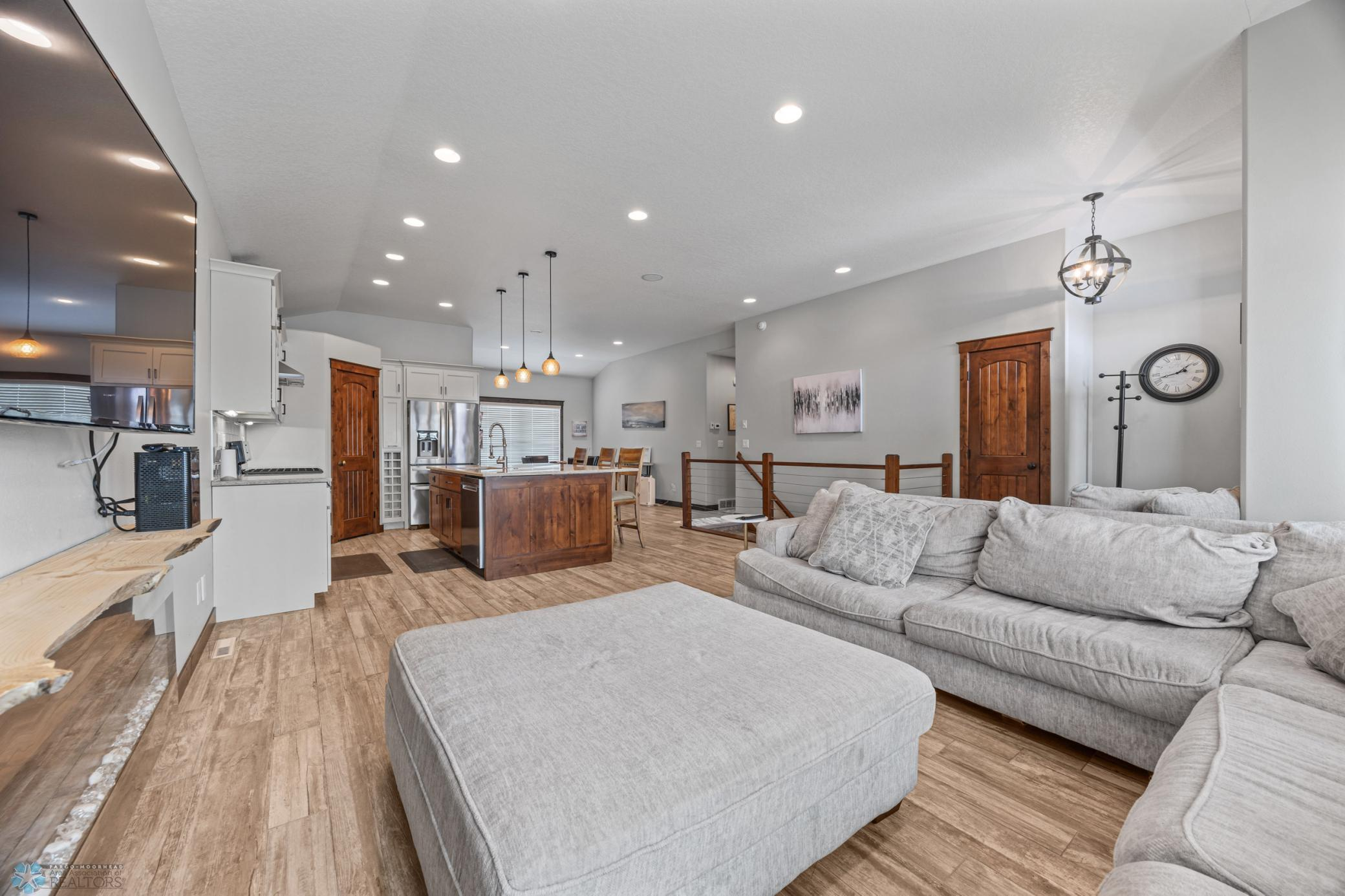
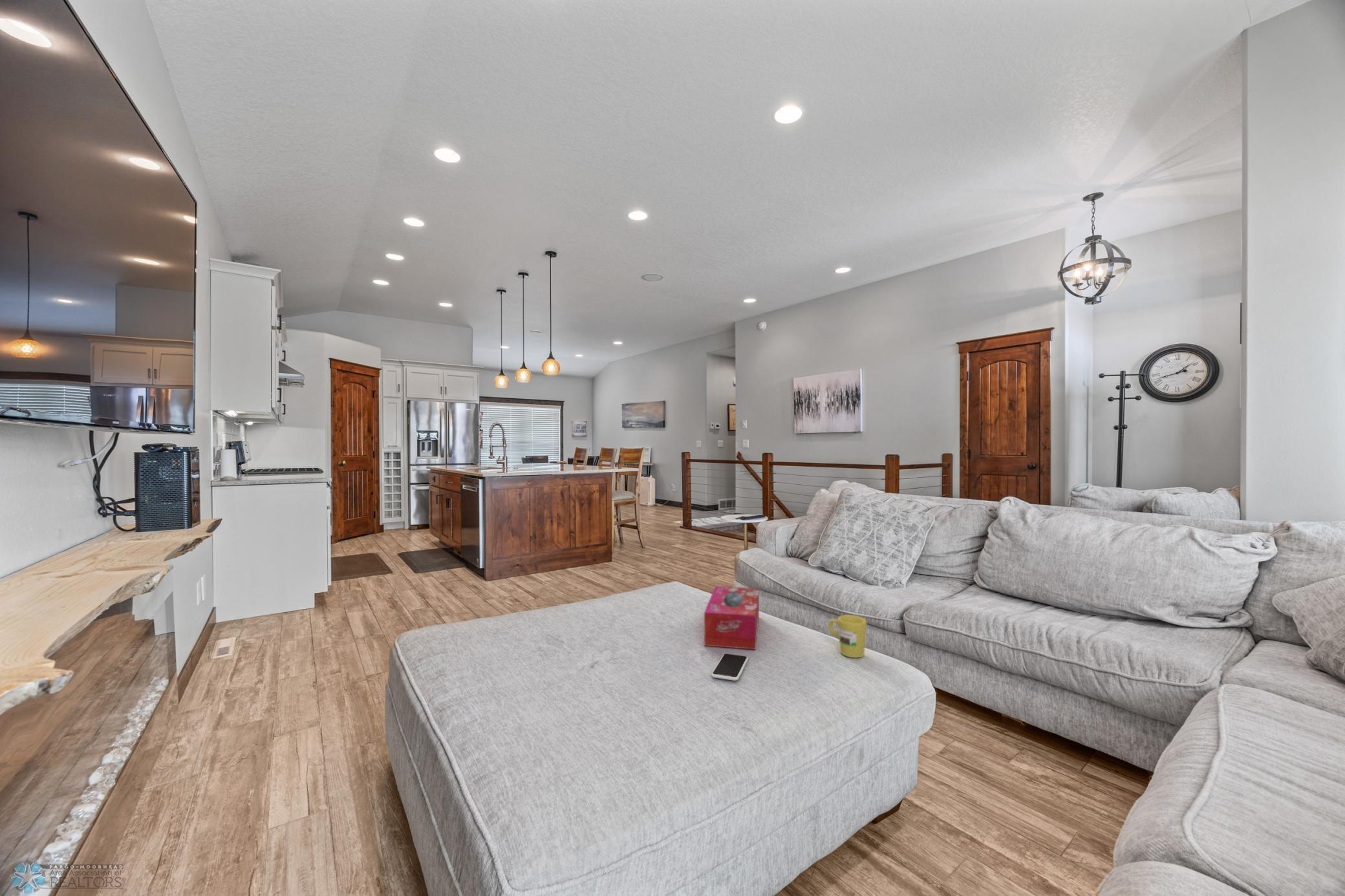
+ mug (846, 634)
+ tissue box (733, 615)
+ smartphone (730, 666)
